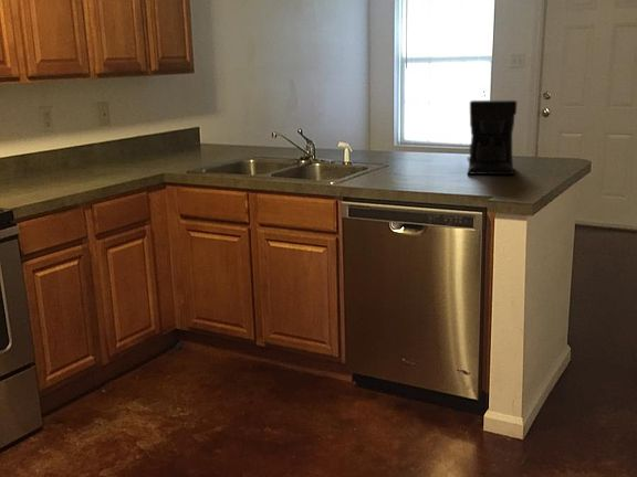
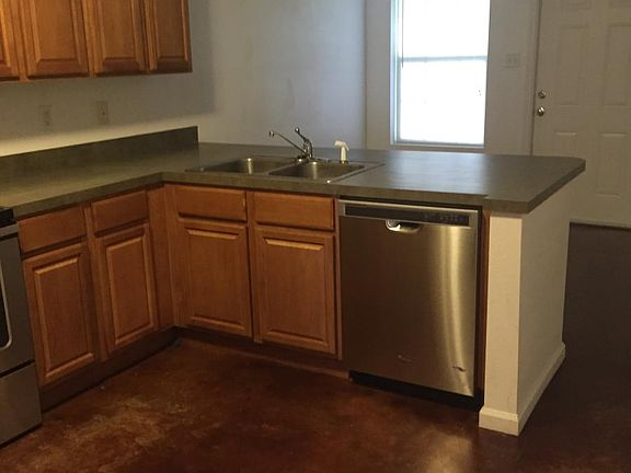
- coffee maker (490, 136)
